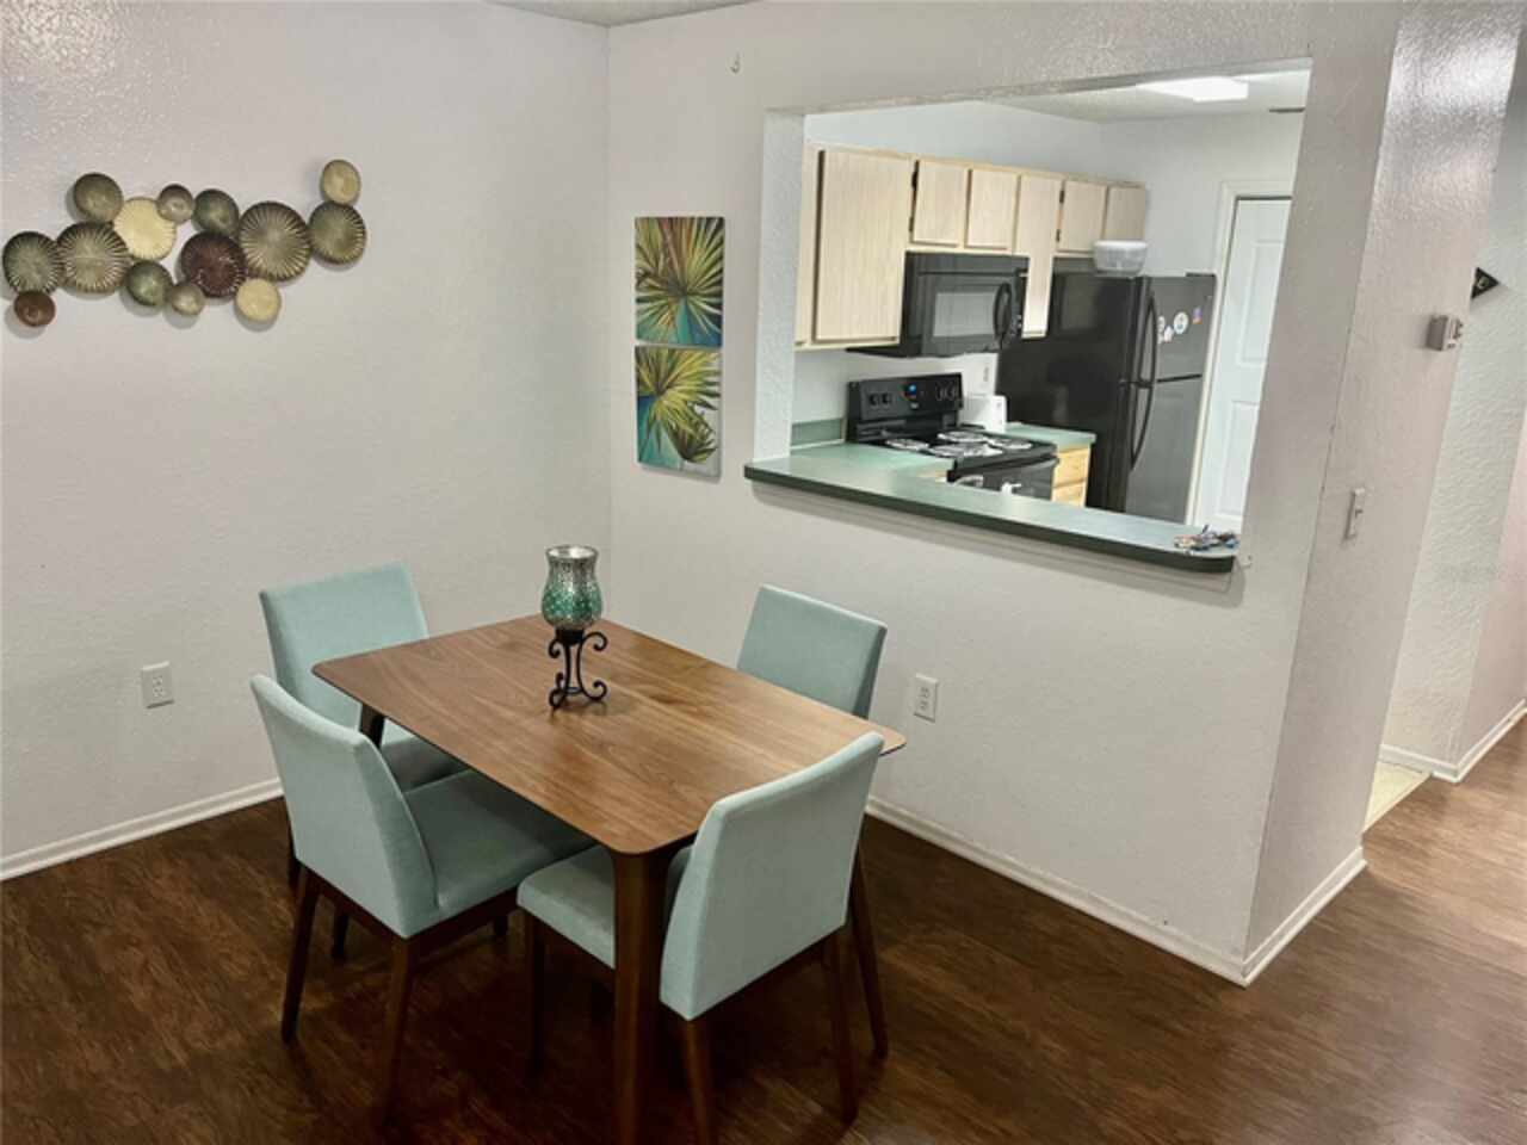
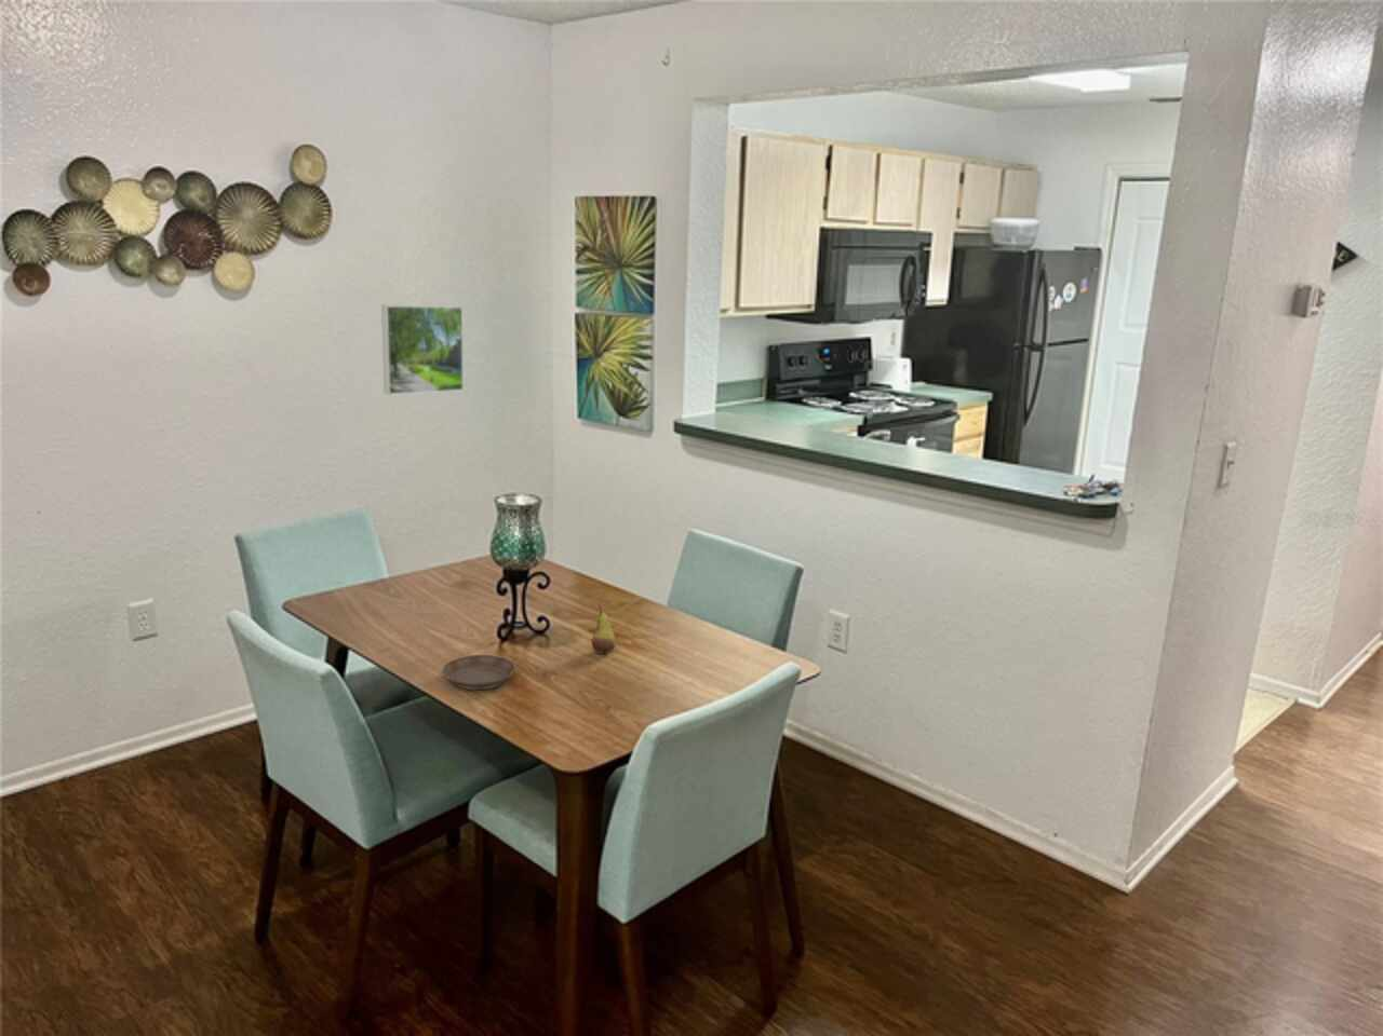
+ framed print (424, 348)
+ saucer (479, 674)
+ fruit (604, 627)
